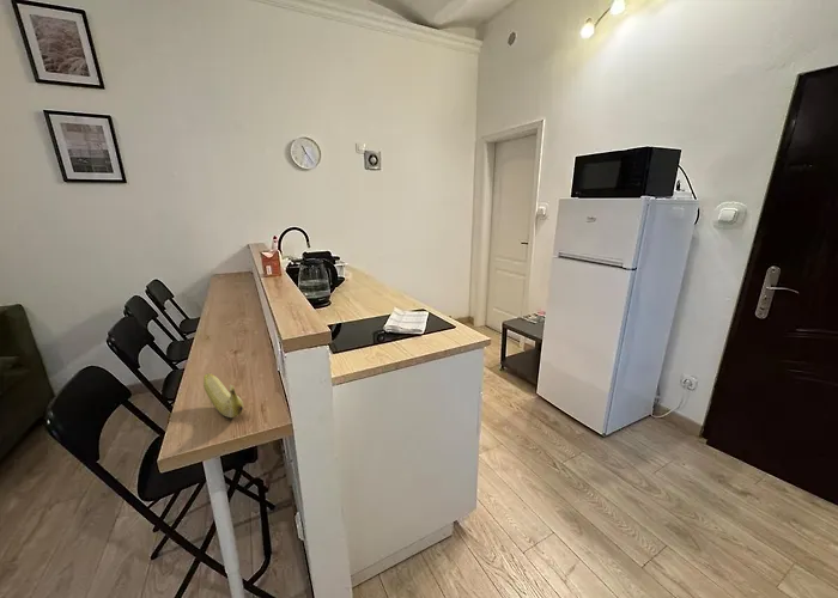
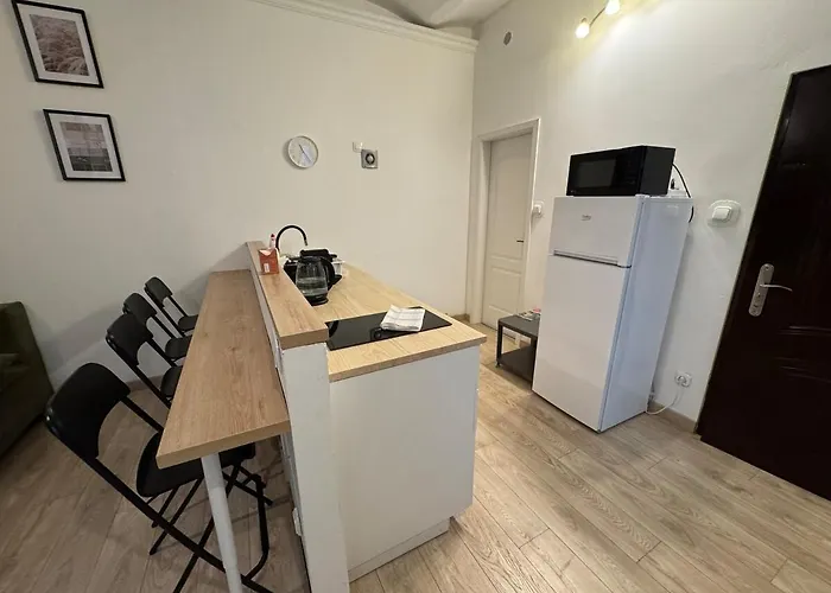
- banana (221, 393)
